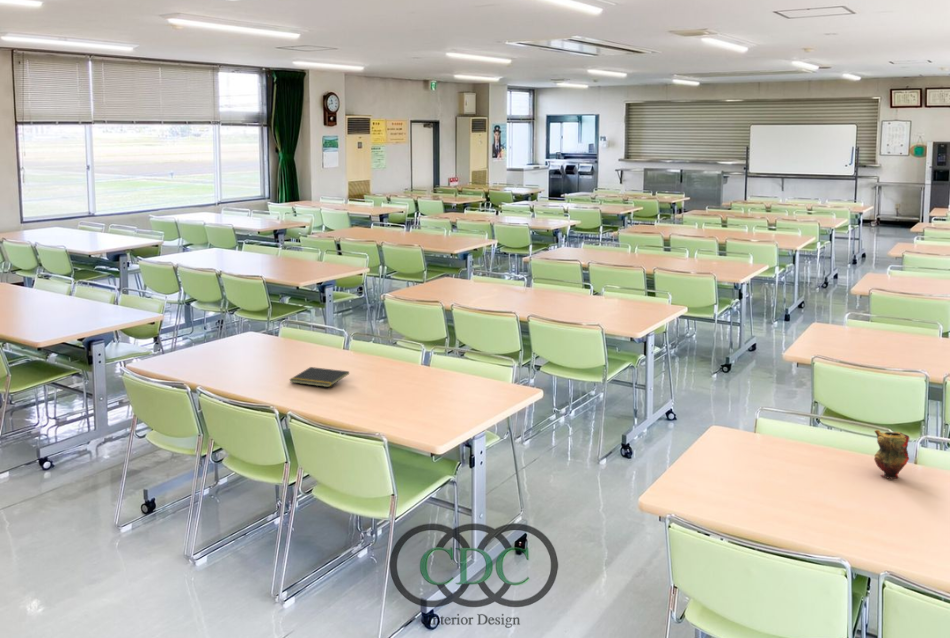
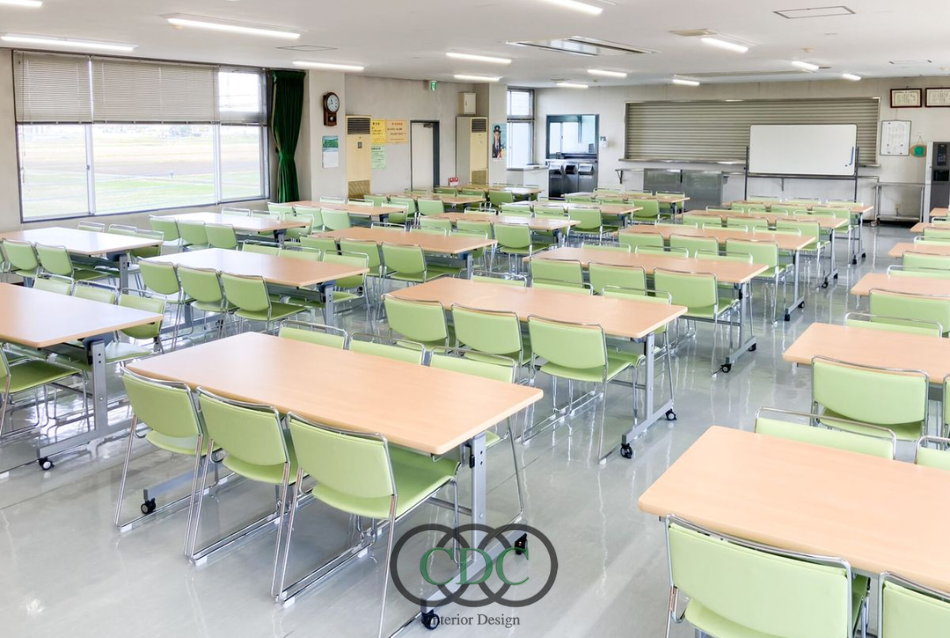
- teapot (893, 452)
- notepad (319, 376)
